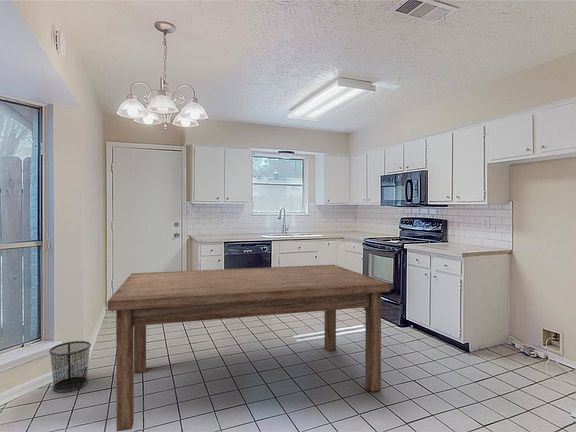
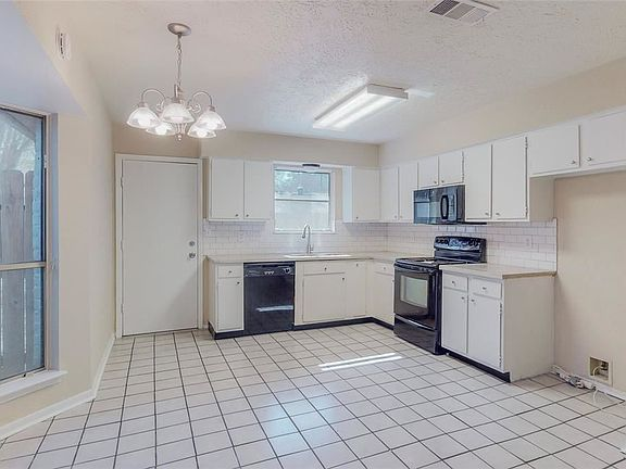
- dining table (250, 316)
- waste bin (70, 366)
